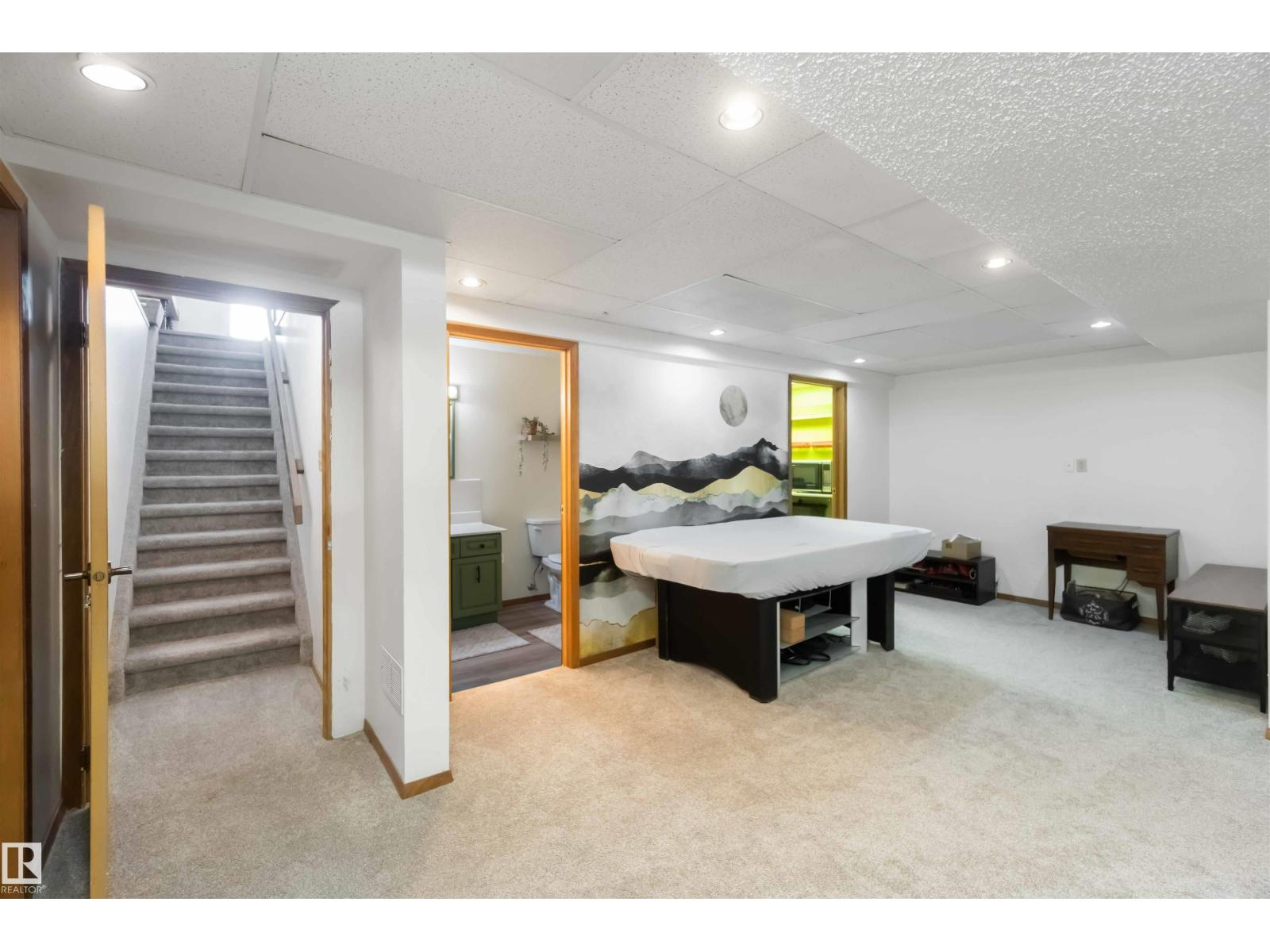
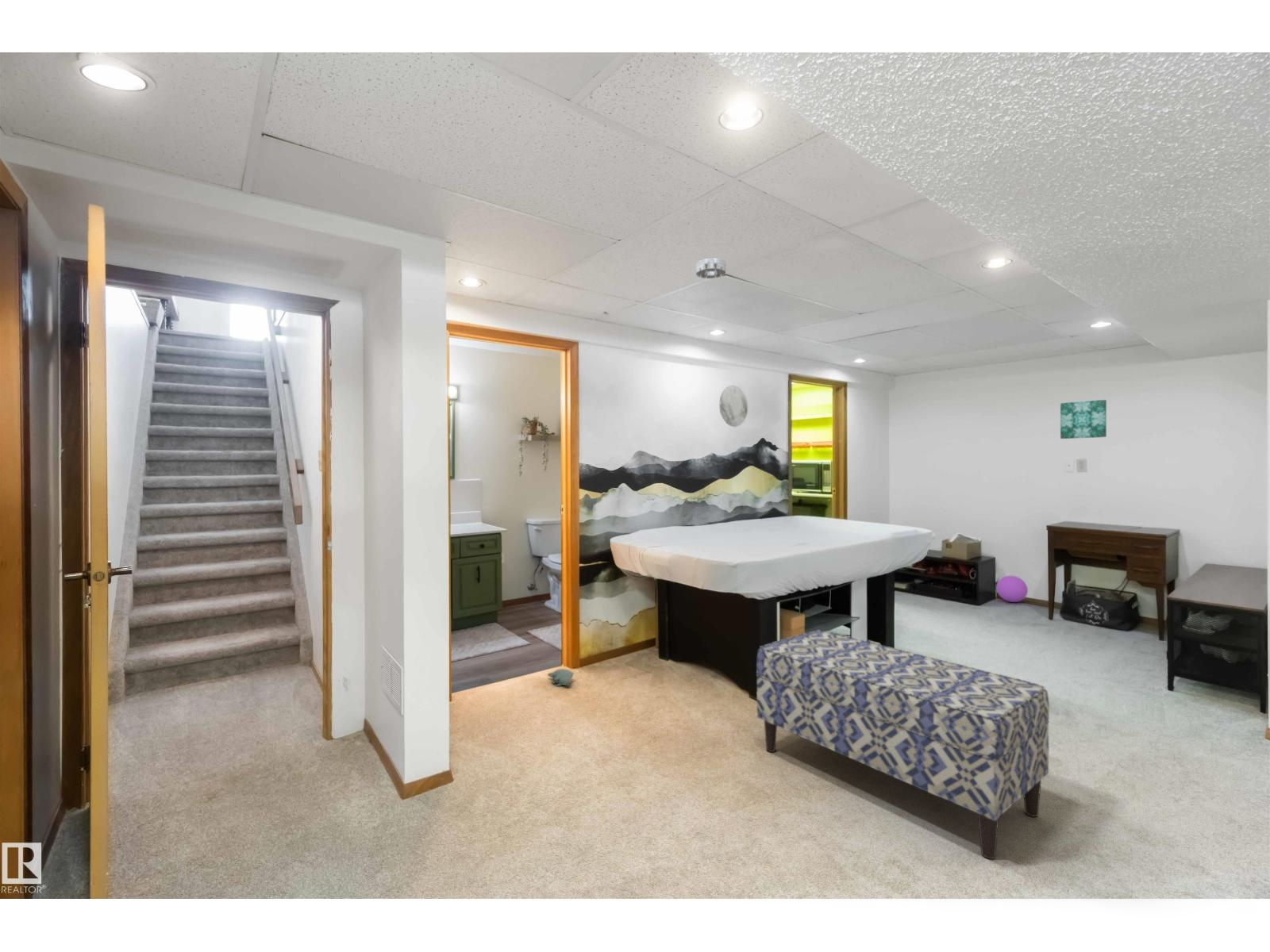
+ smoke detector (710, 267)
+ bench (887, 721)
+ plush toy (562, 676)
+ ball (1011, 589)
+ wall art (1083, 420)
